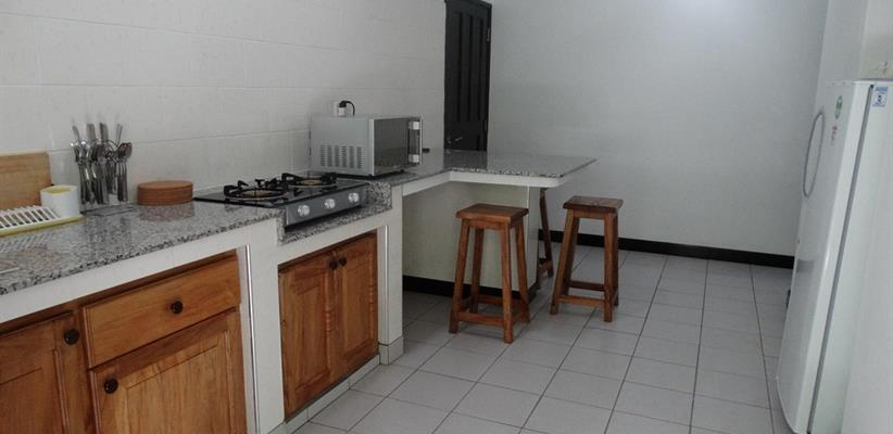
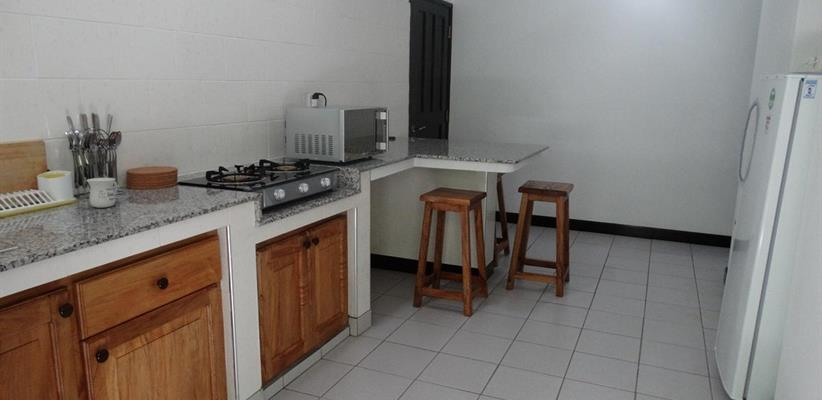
+ mug (105, 192)
